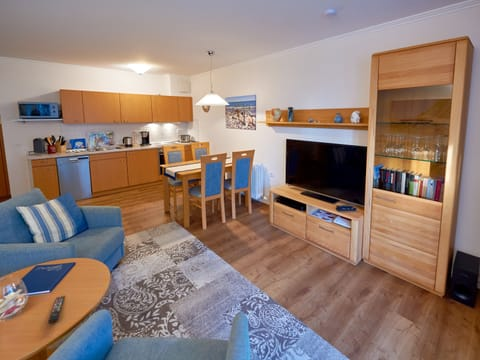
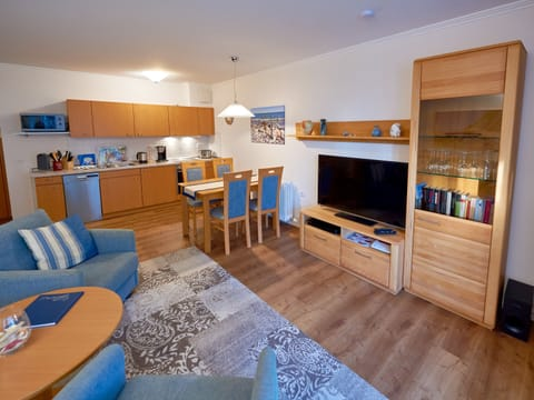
- remote control (57, 308)
